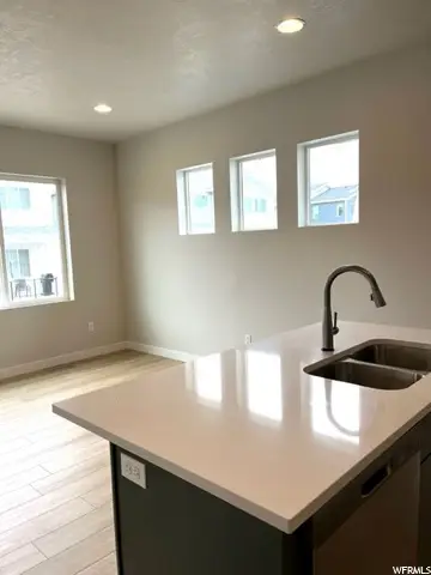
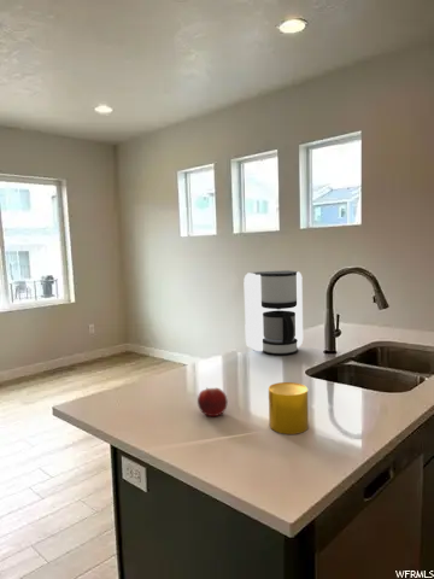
+ fruit (212, 400)
+ coffee maker (278, 311)
+ cup (288, 407)
